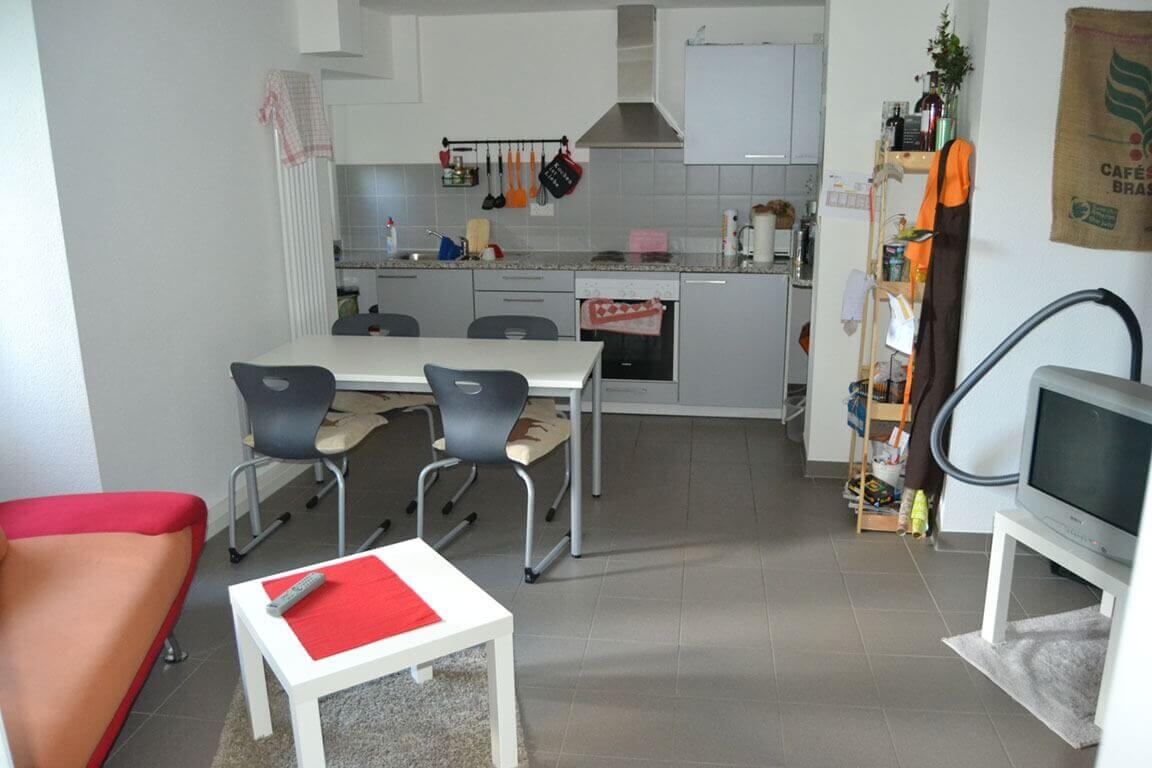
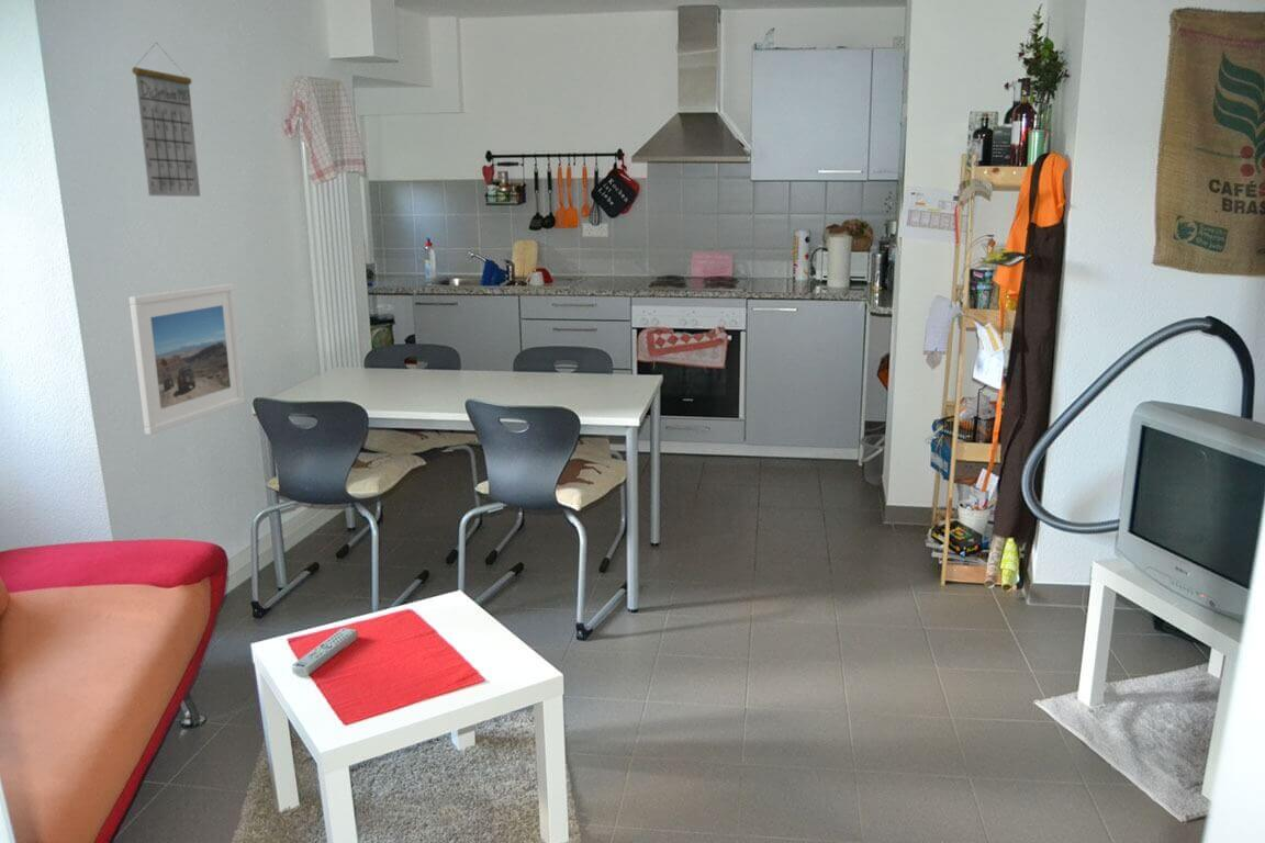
+ calendar (167, 120)
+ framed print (191, 355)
